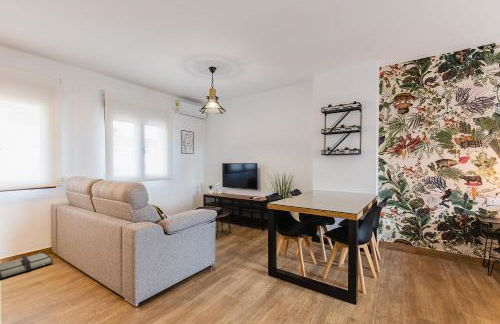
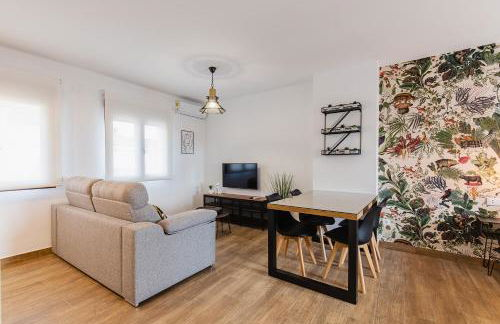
- tool roll (22, 261)
